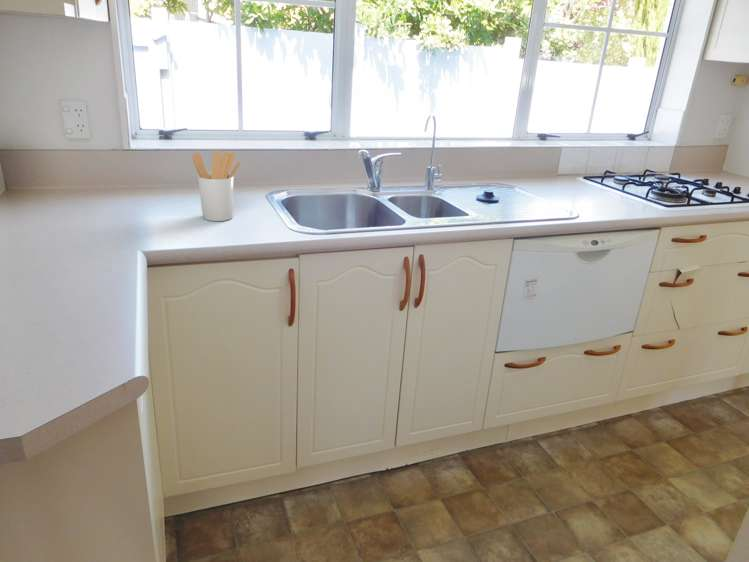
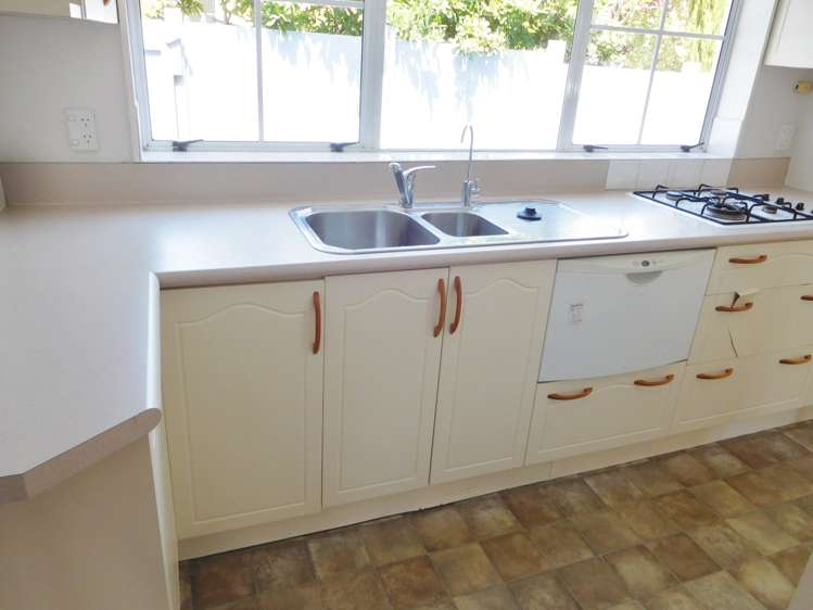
- utensil holder (219, 184)
